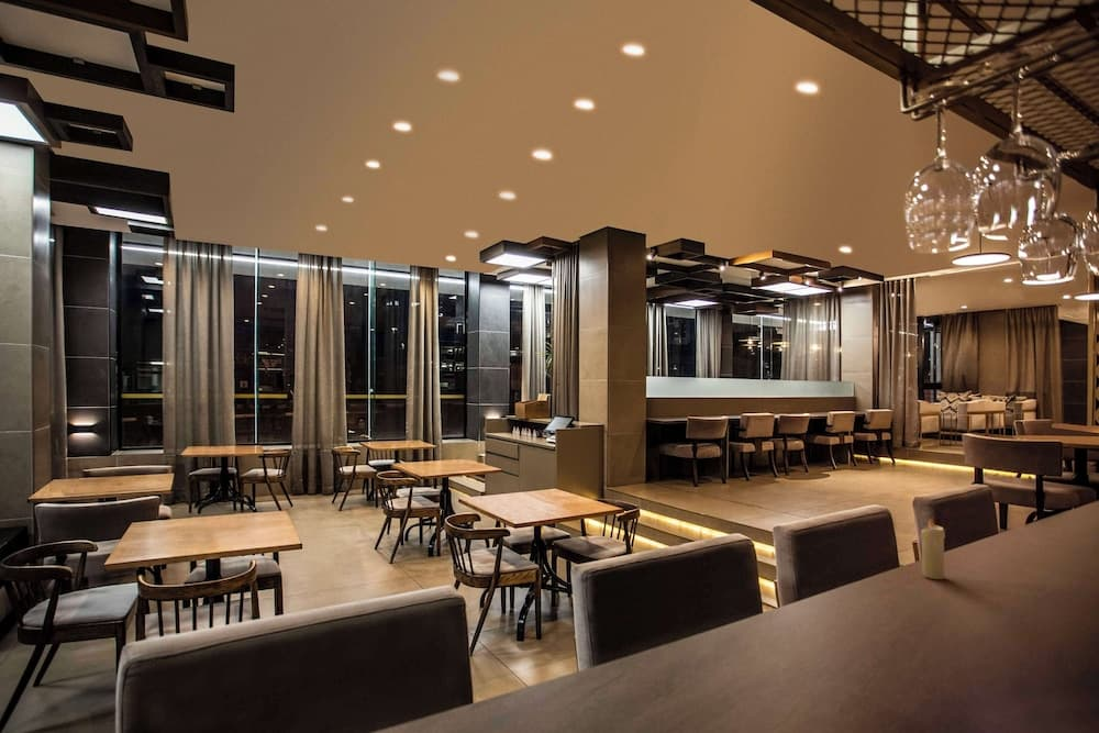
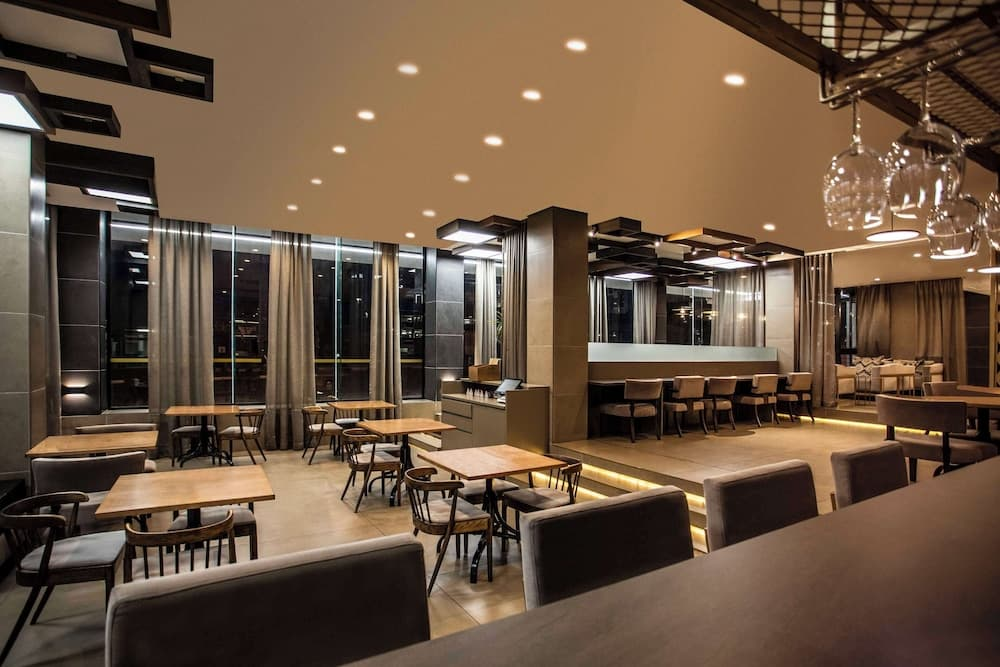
- candle (932, 546)
